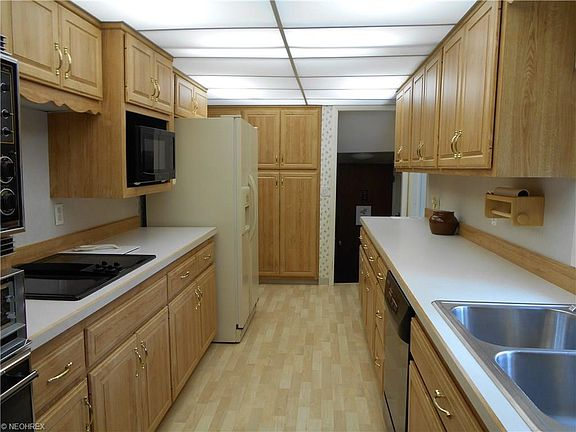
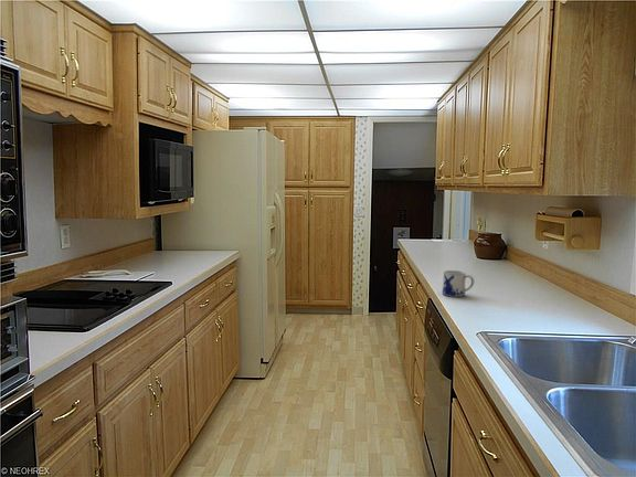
+ mug (456, 283)
